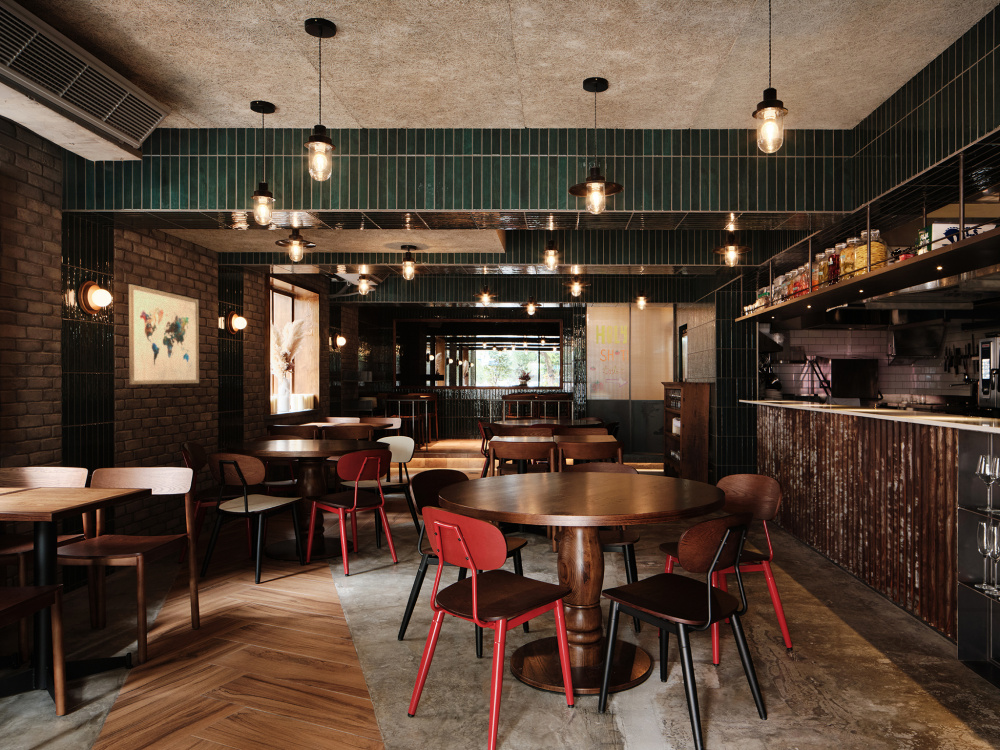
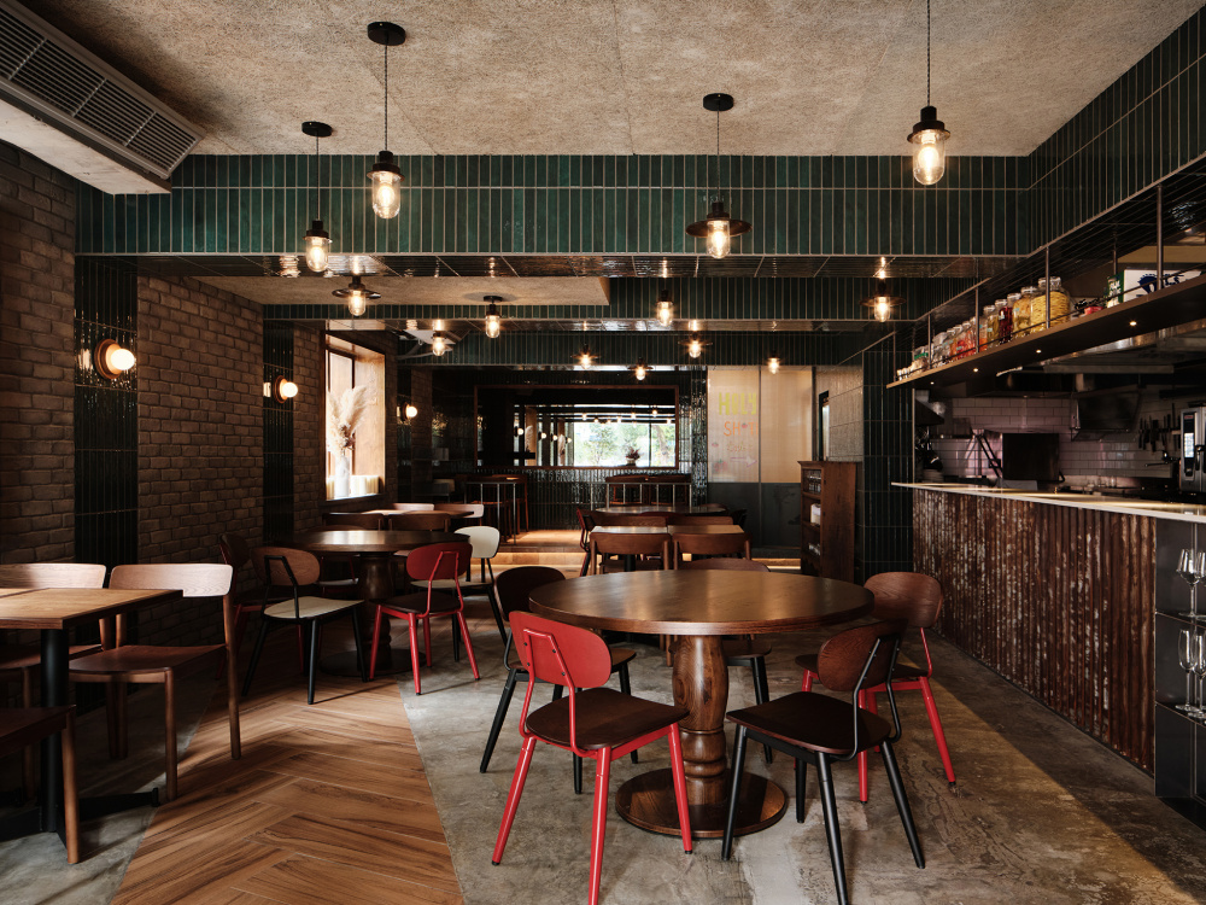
- wall art (167, 338)
